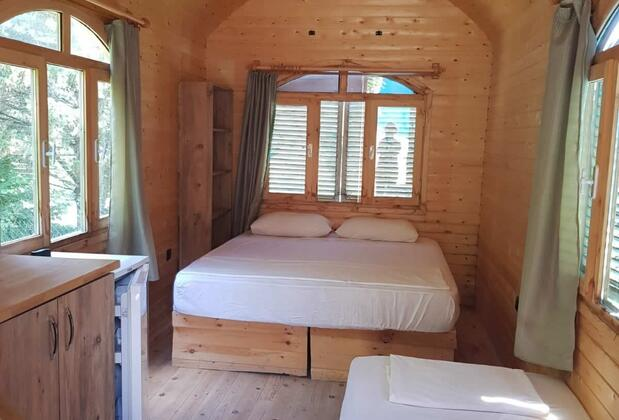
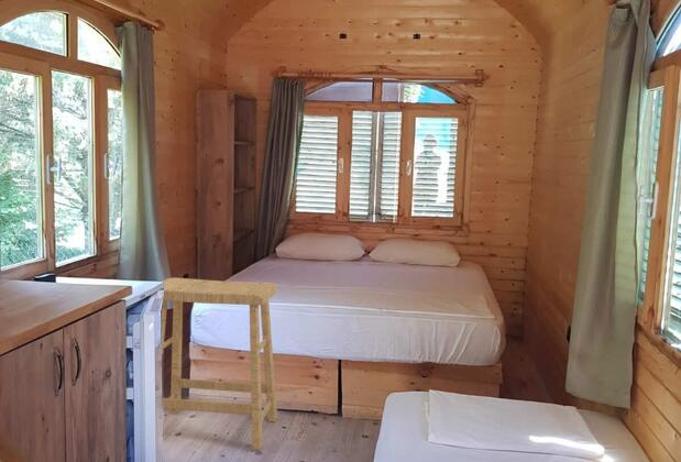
+ stool (213, 381)
